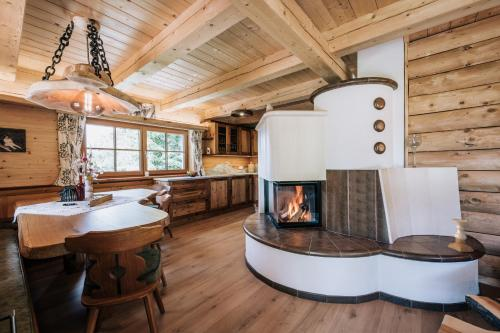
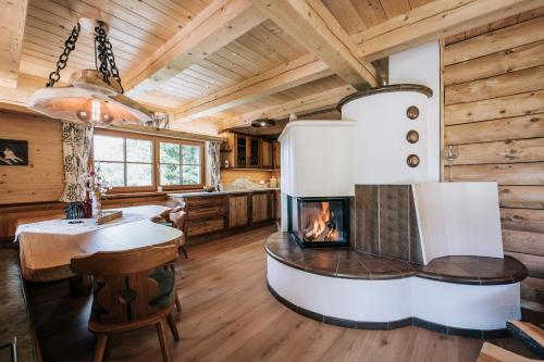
- candle holder (460, 234)
